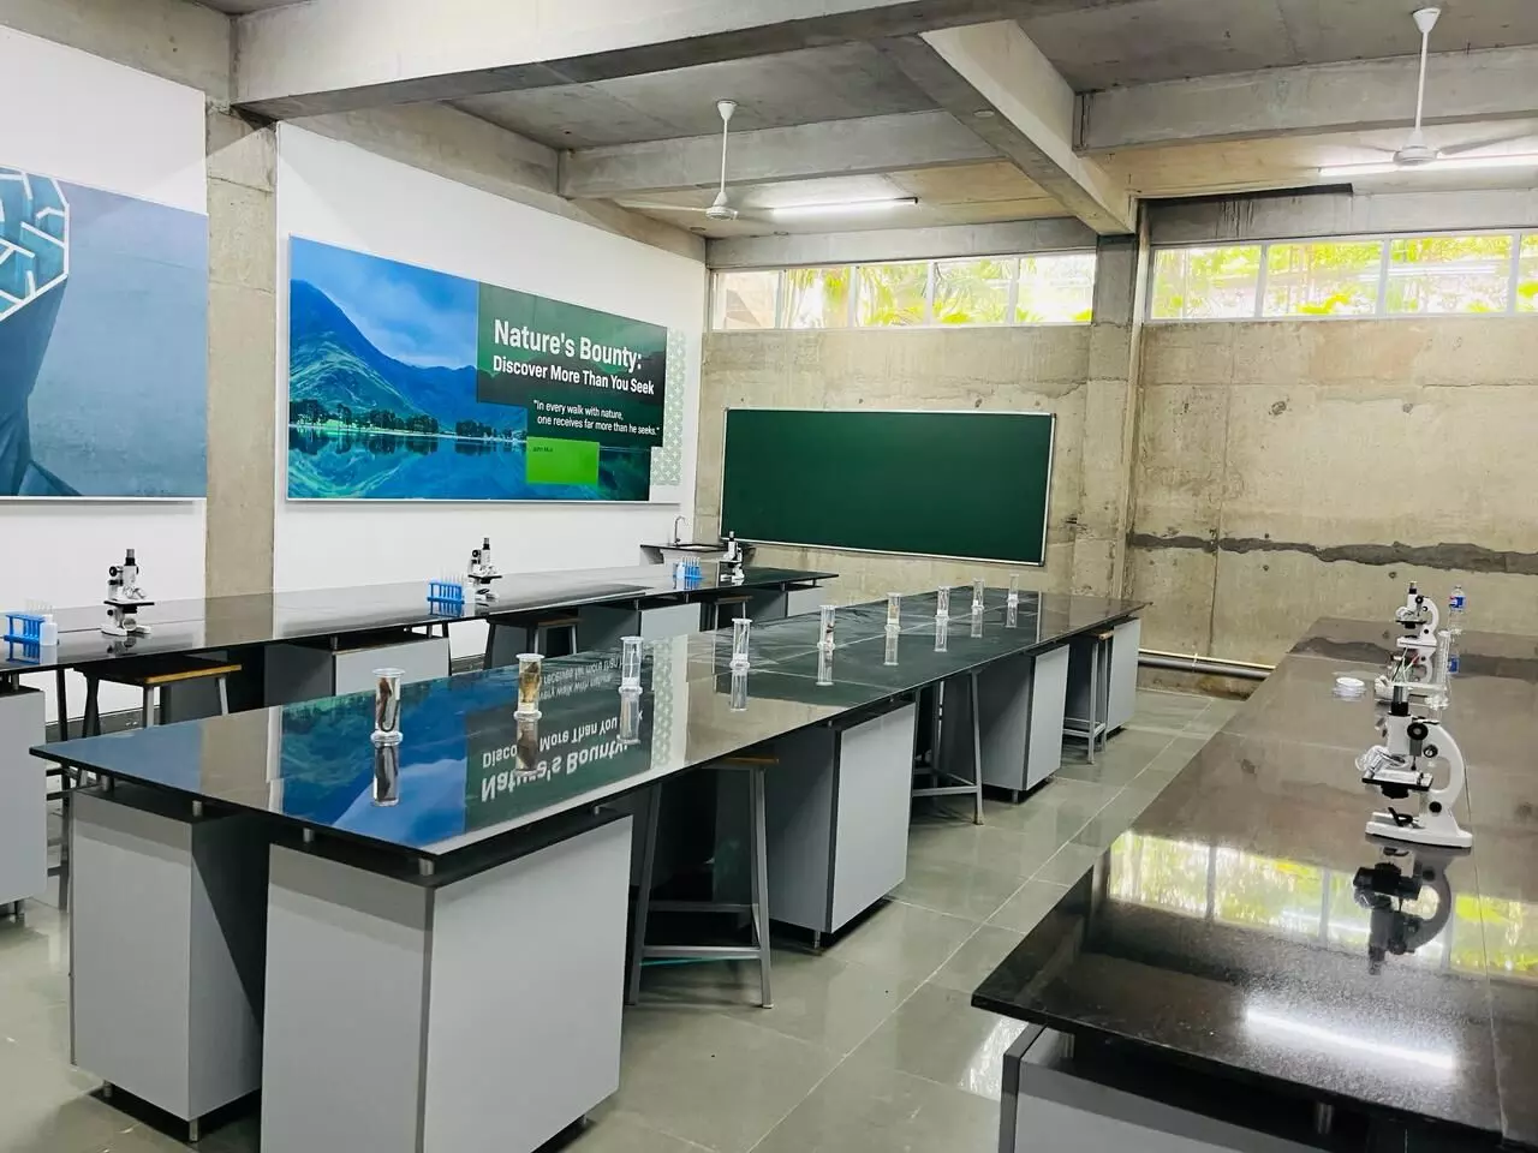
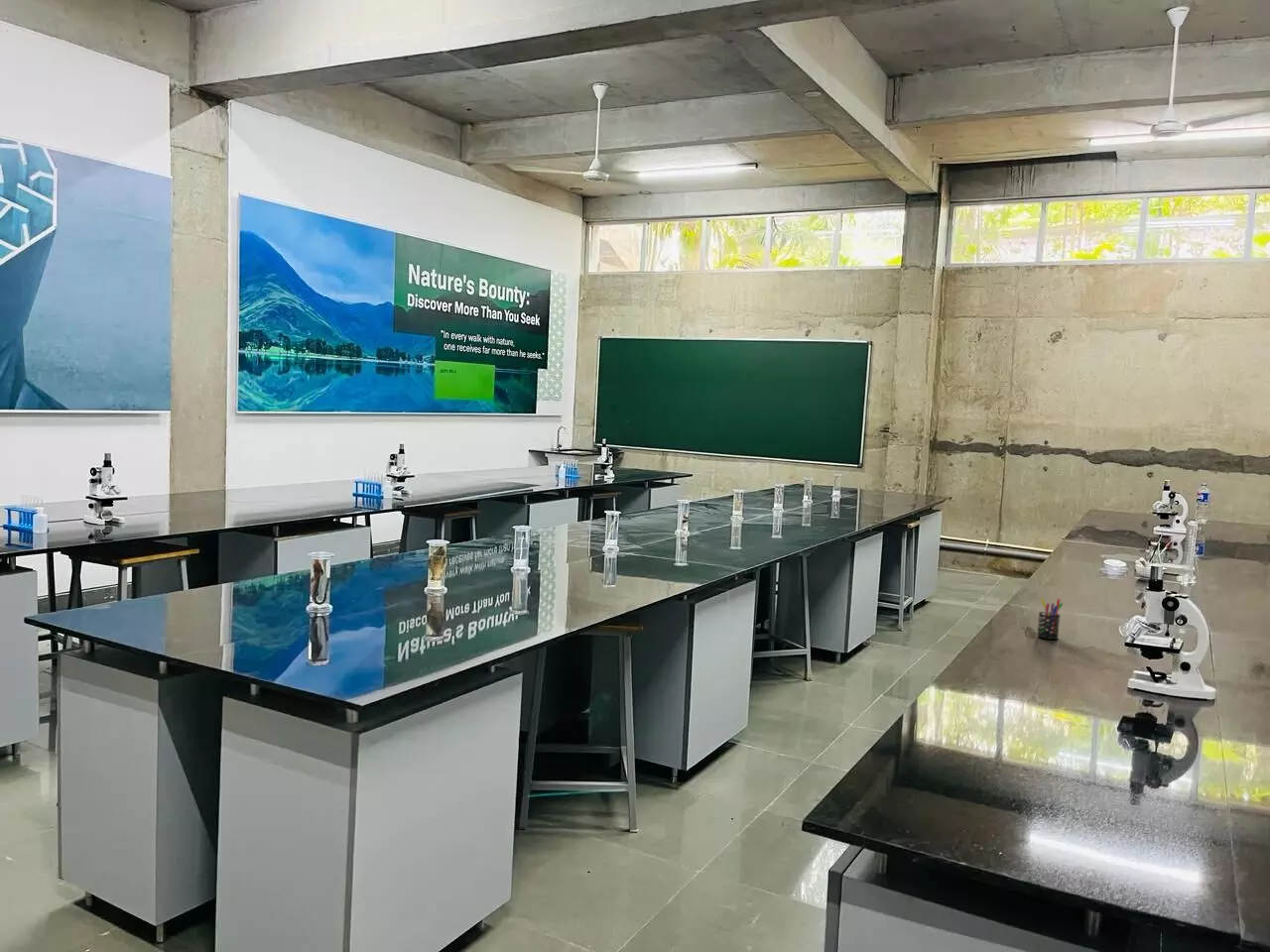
+ pen holder (1052, 617)
